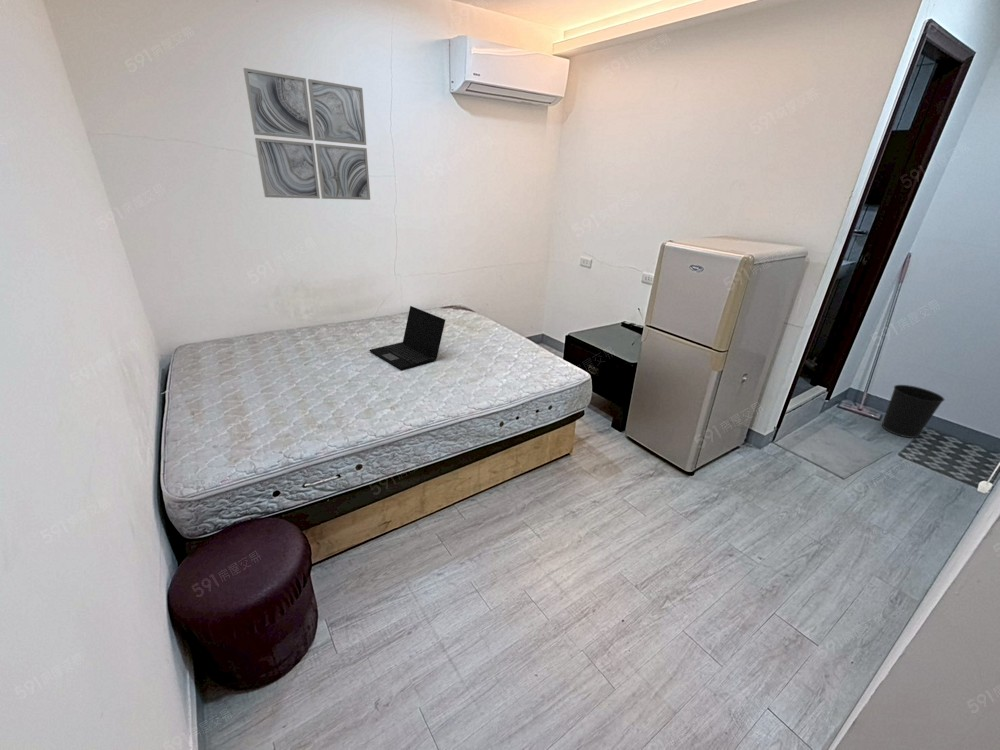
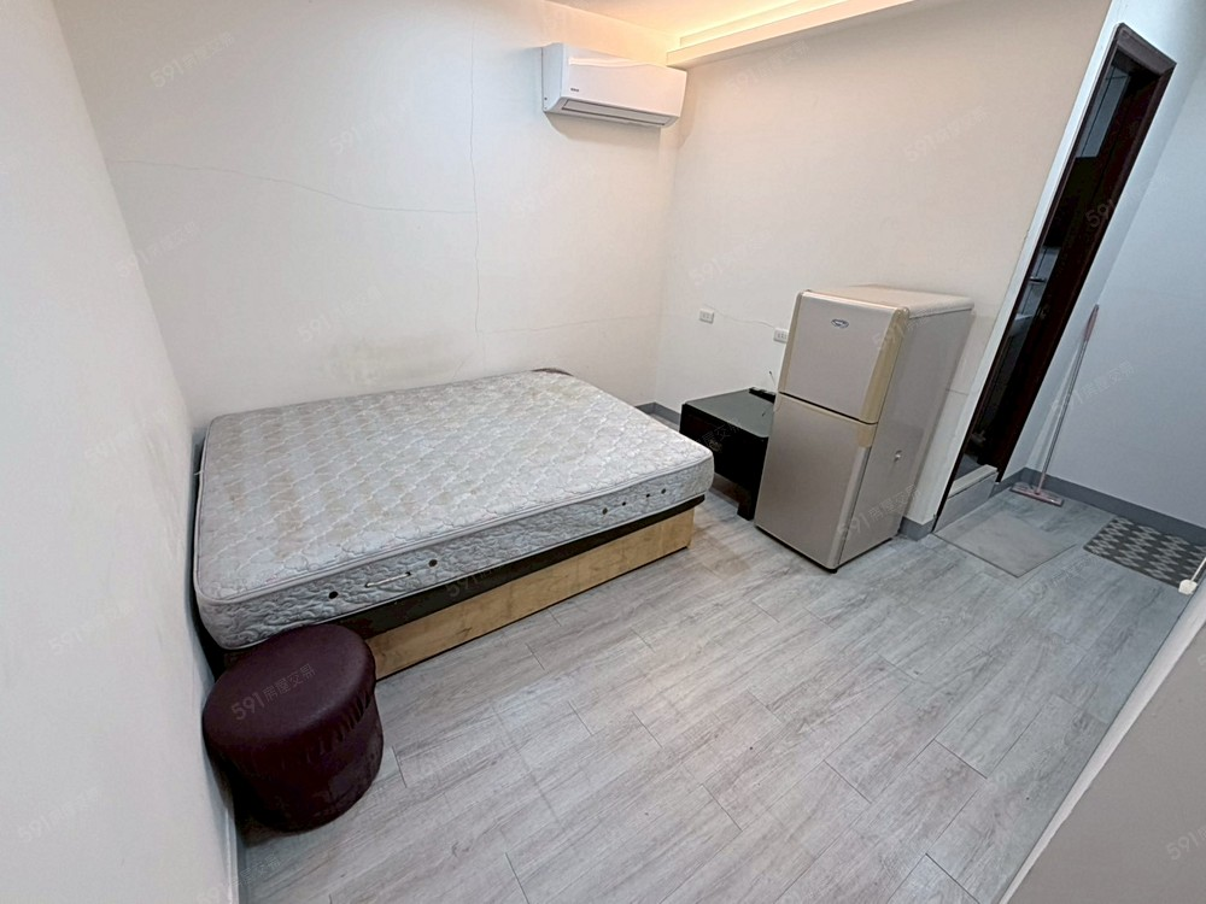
- wastebasket (908, 412)
- wall art (312, 143)
- laptop (406, 335)
